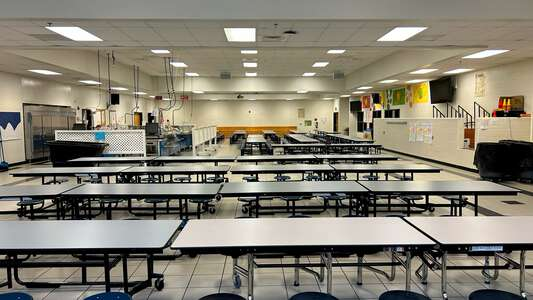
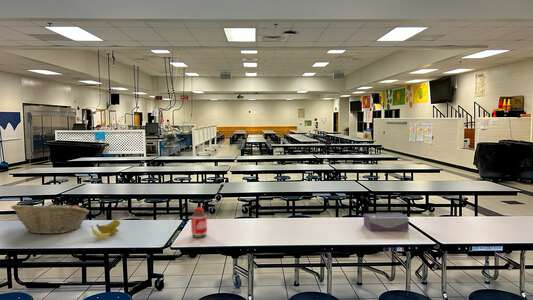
+ tissue box (385, 221)
+ bottle (199, 222)
+ fruit basket (51, 214)
+ banana (106, 228)
